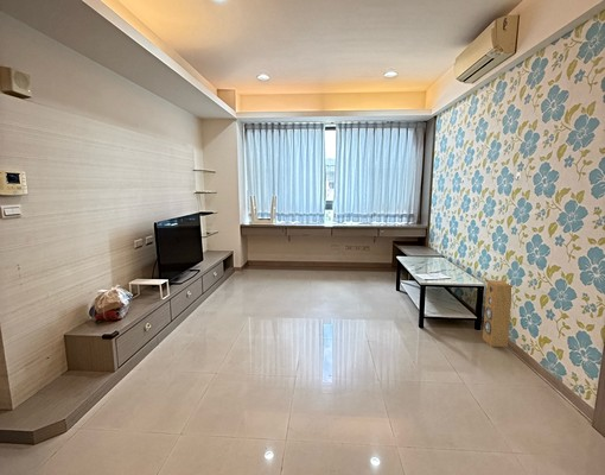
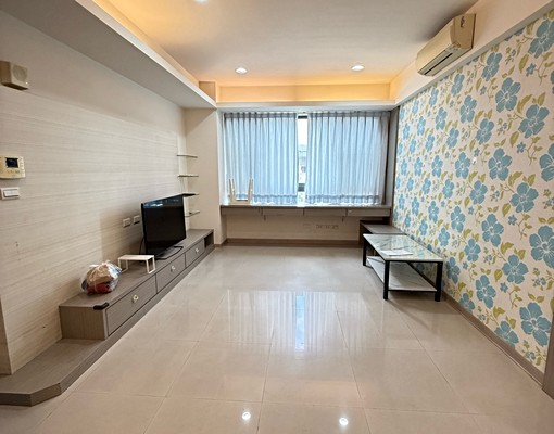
- speaker (496, 312)
